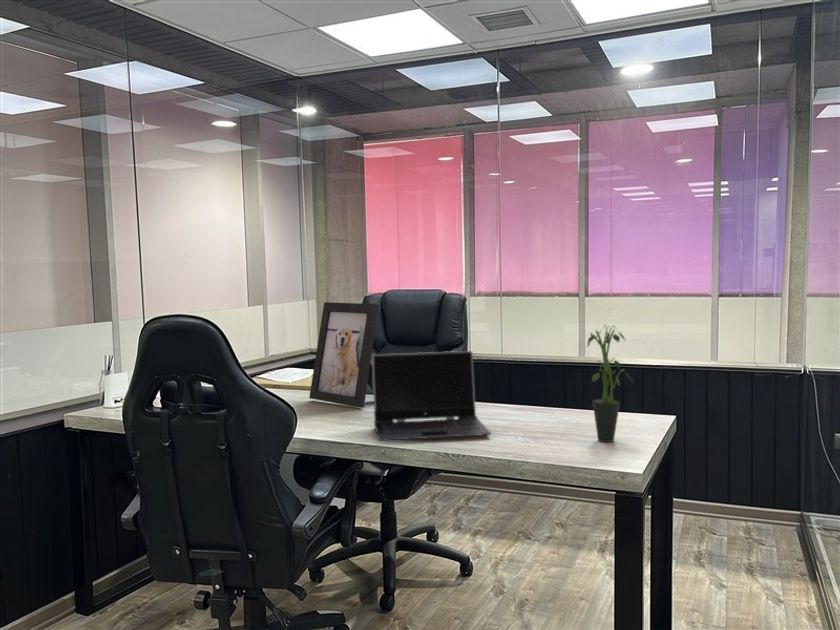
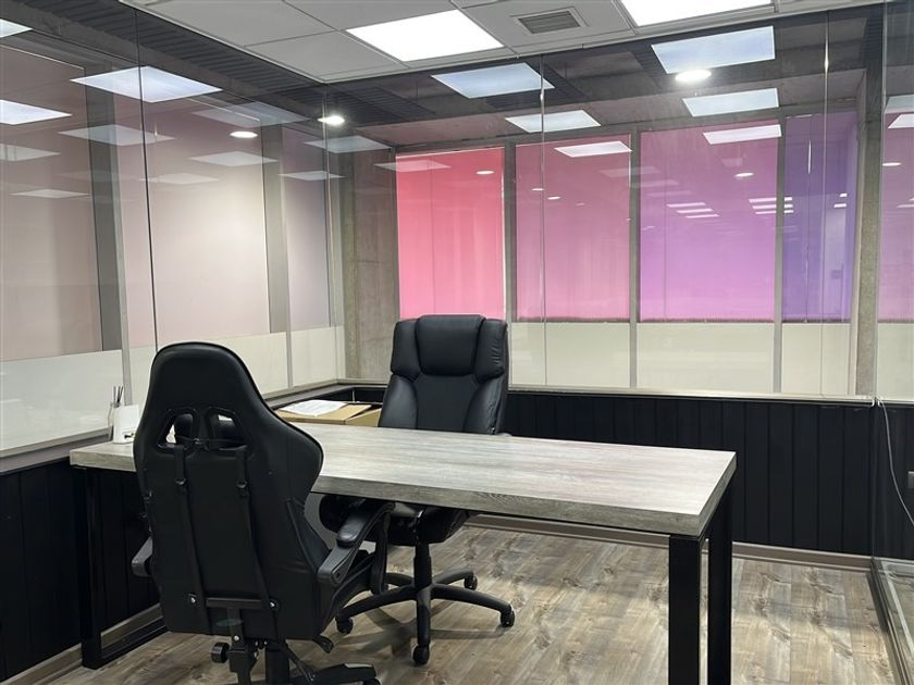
- potted plant (607, 381)
- laptop computer (428, 394)
- picture frame (351, 352)
